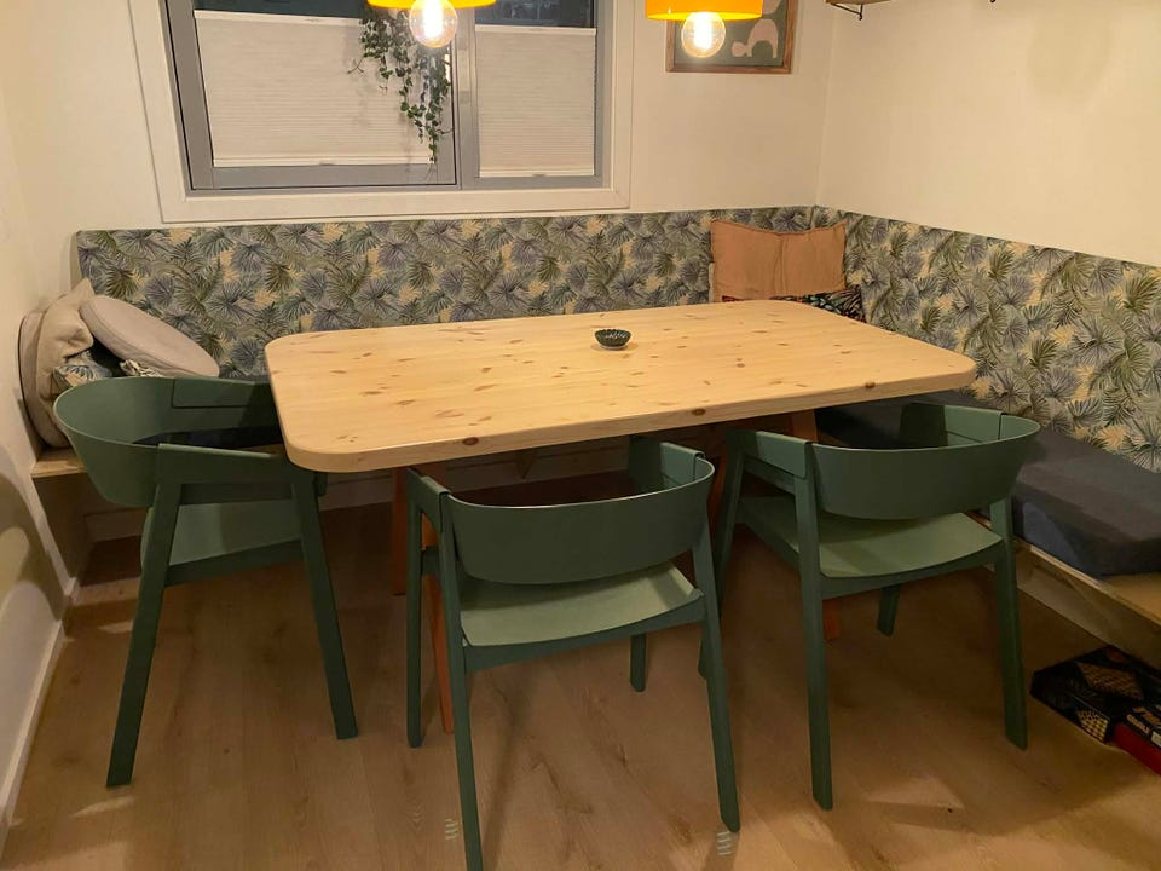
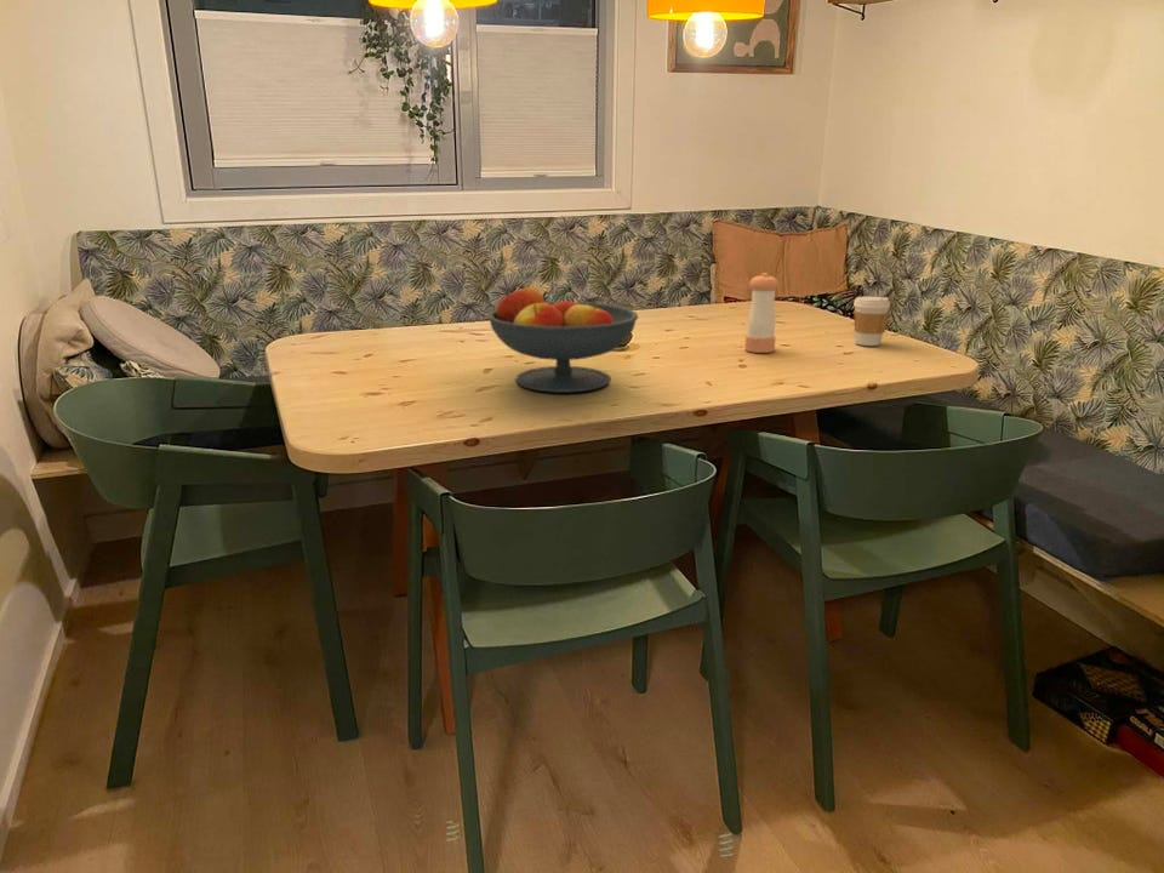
+ fruit bowl (563, 335)
+ pepper shaker (761, 312)
+ coffee cup (869, 320)
